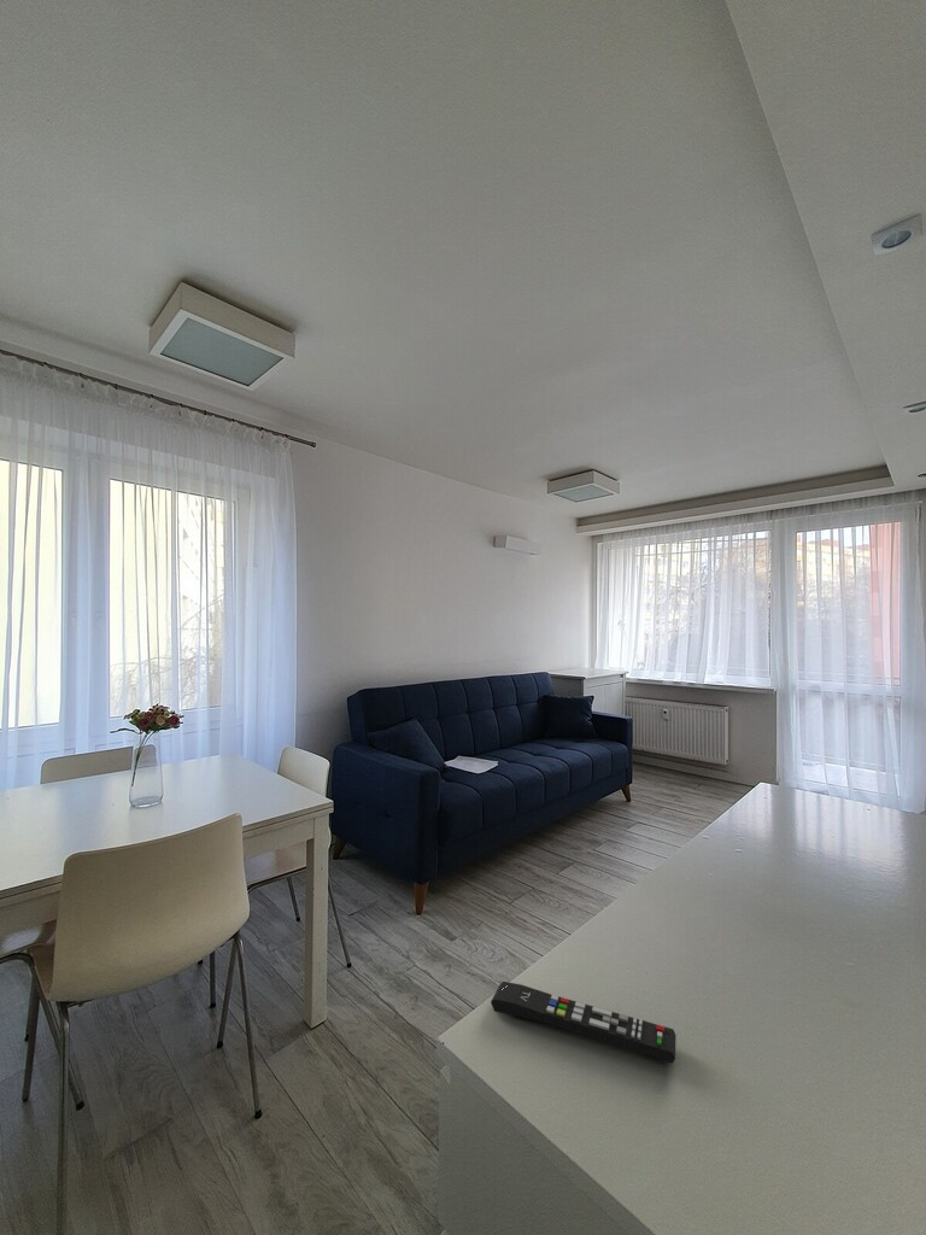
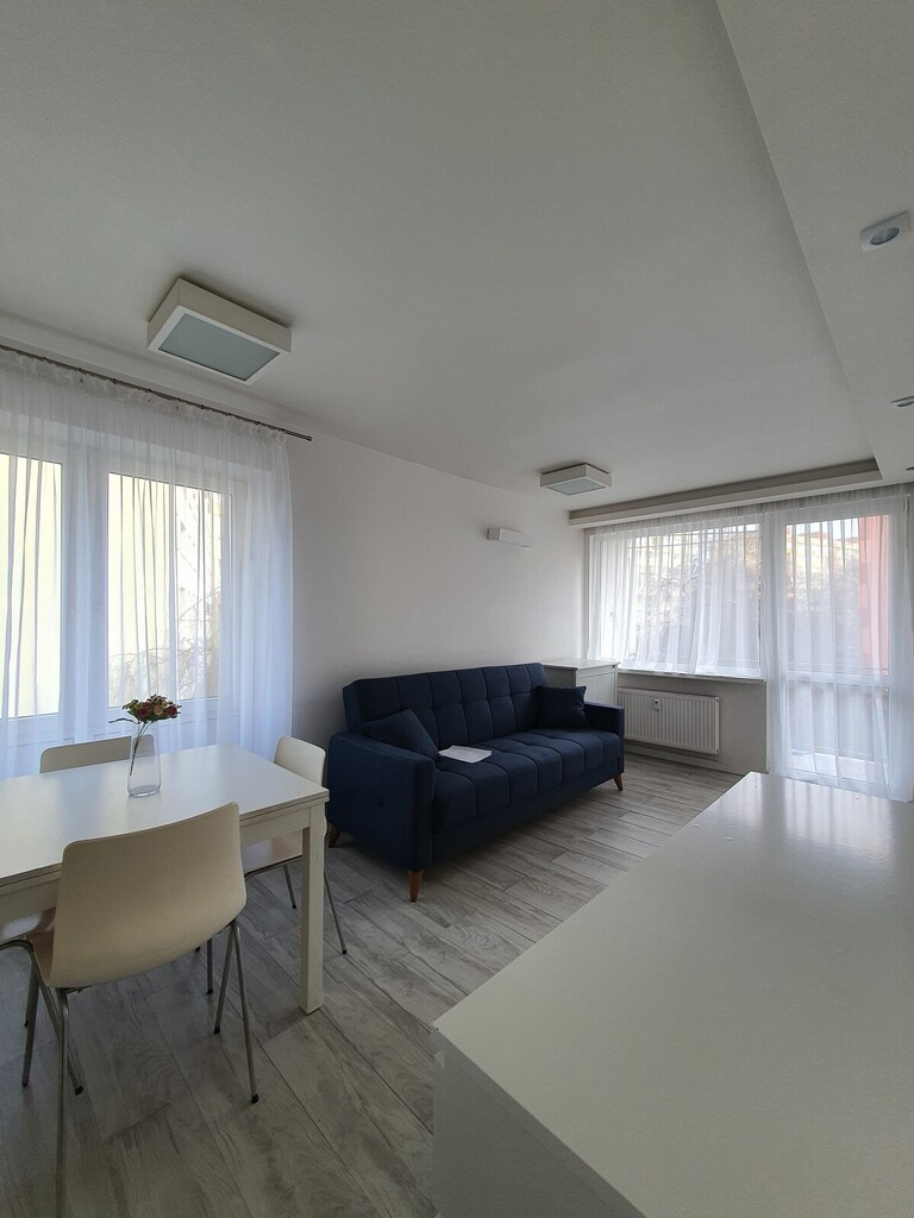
- remote control (579, 1018)
